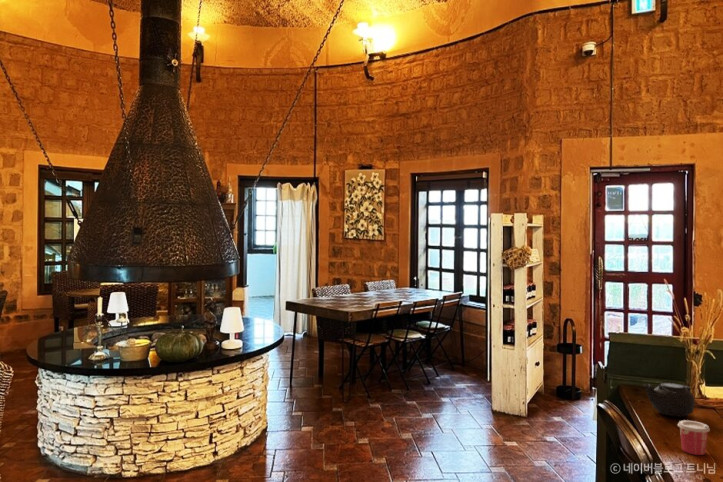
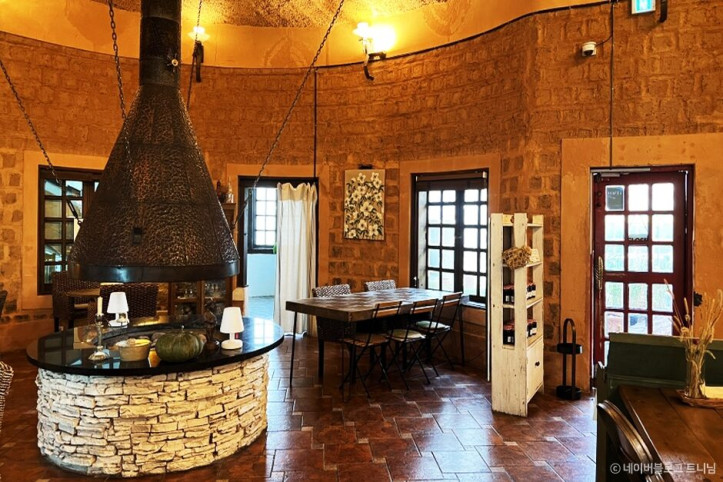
- cup (693, 437)
- teapot (668, 399)
